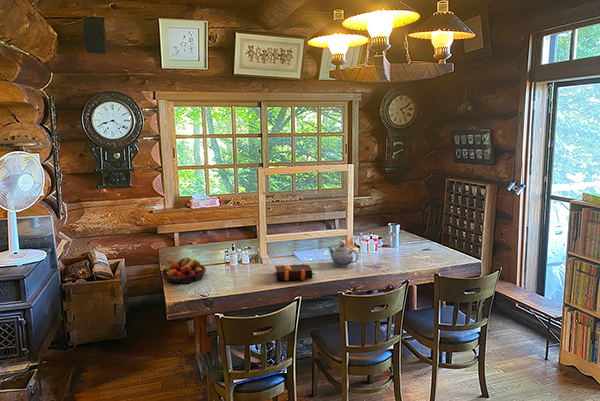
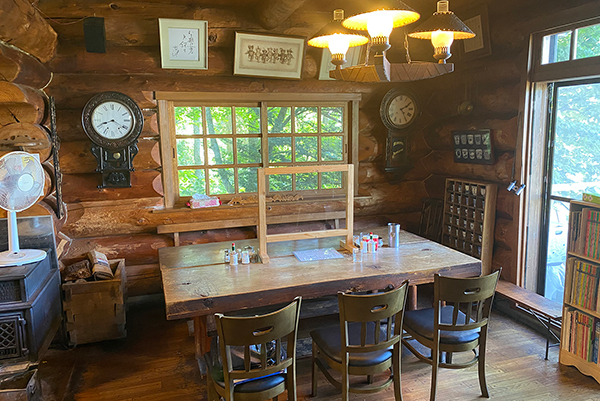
- bible (295, 271)
- teapot (342, 254)
- fruit bowl (183, 268)
